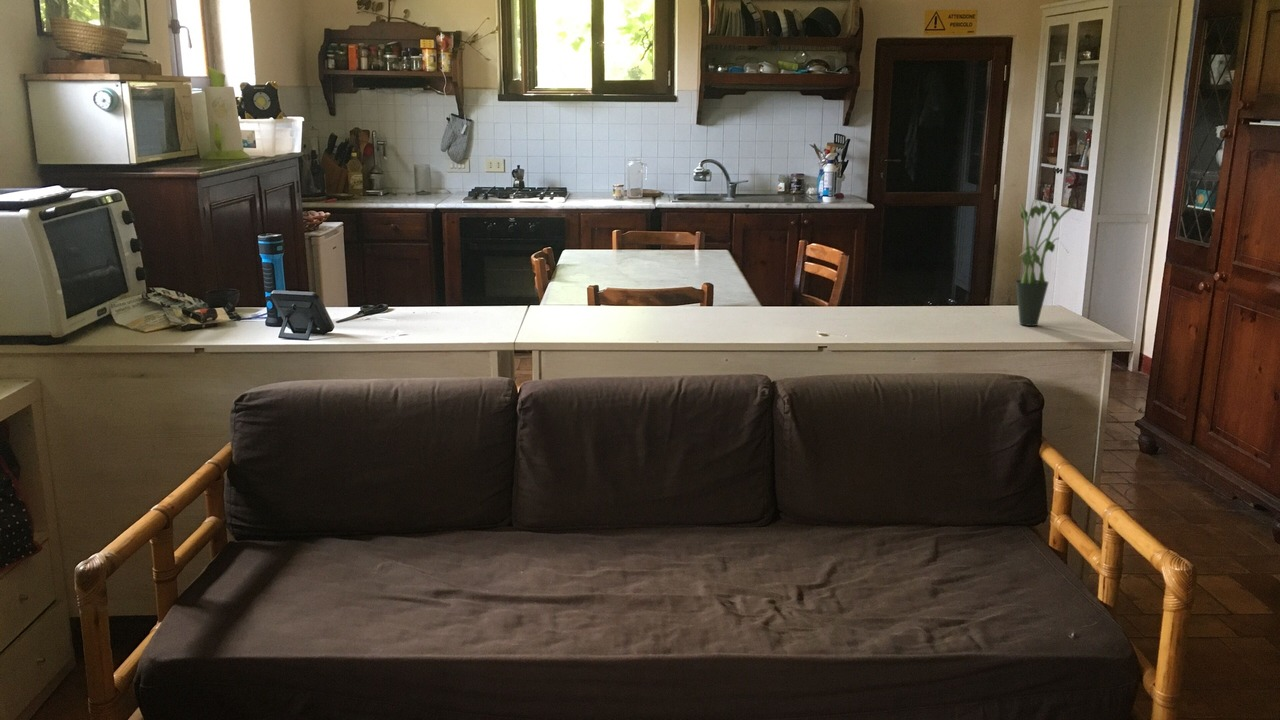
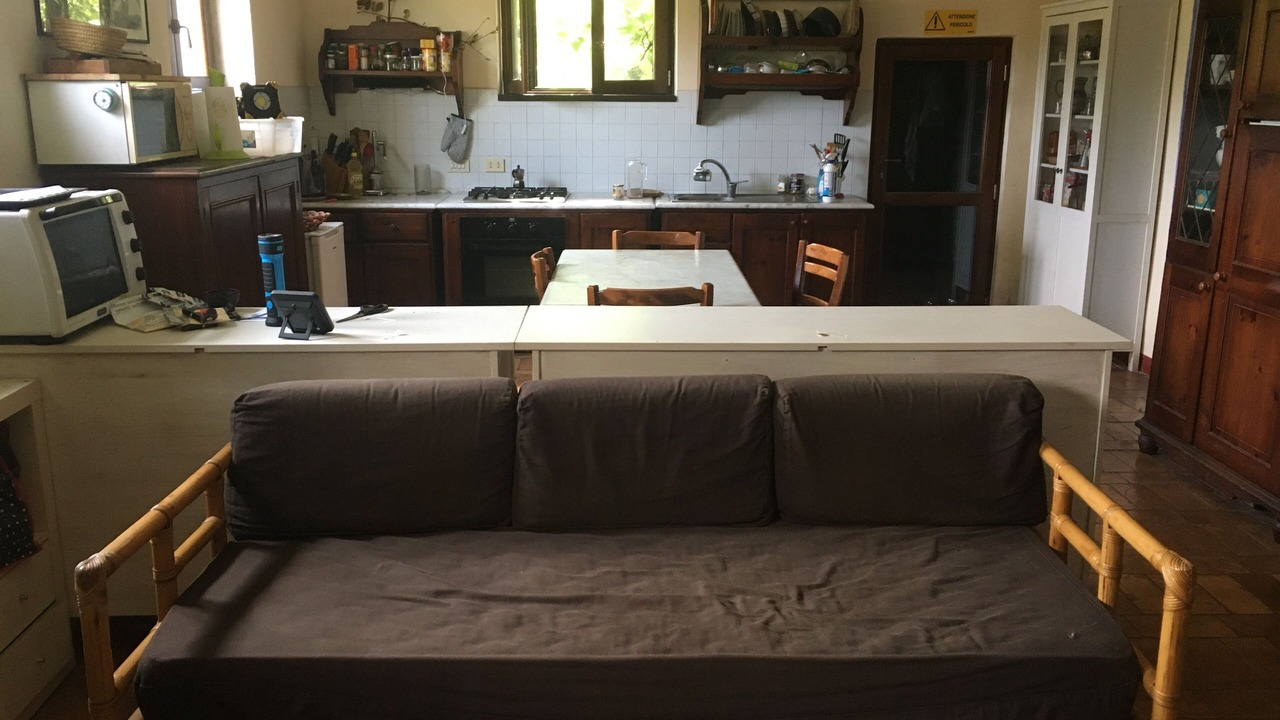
- potted plant (1041, 262)
